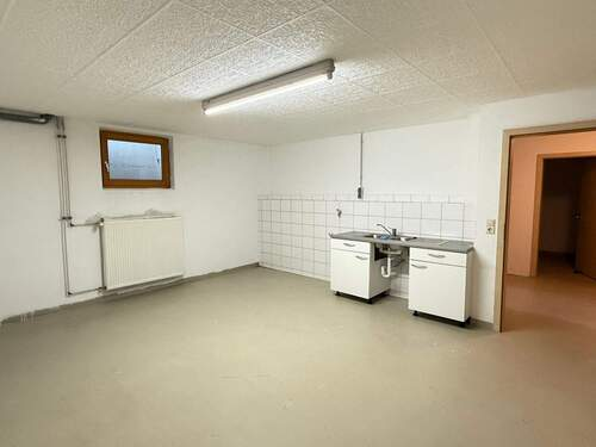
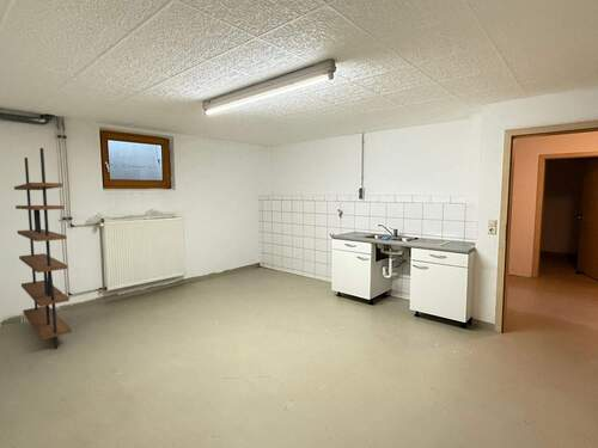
+ shelving unit (39, 240)
